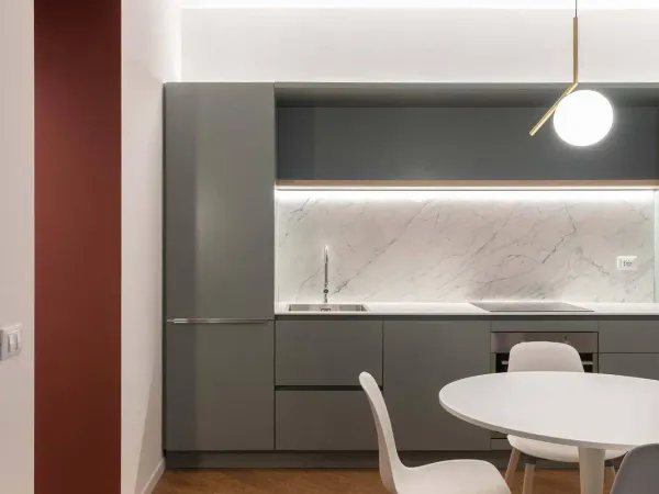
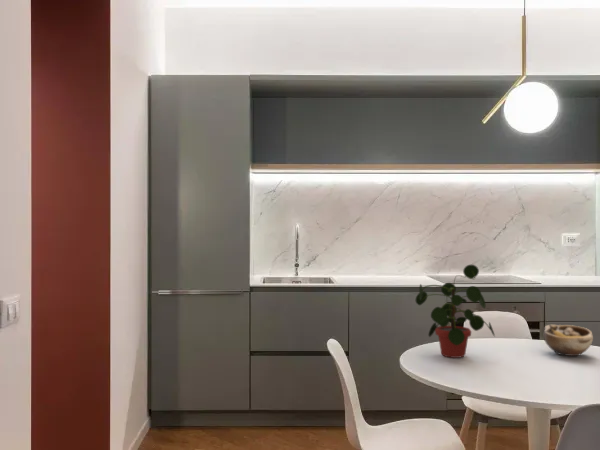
+ potted plant (454, 309)
+ bowl (568, 339)
